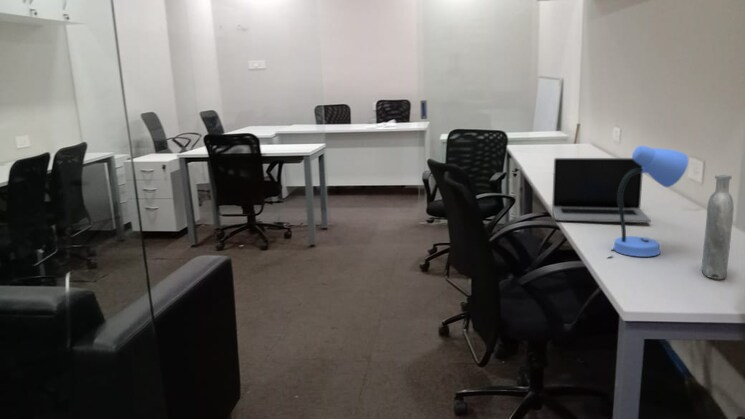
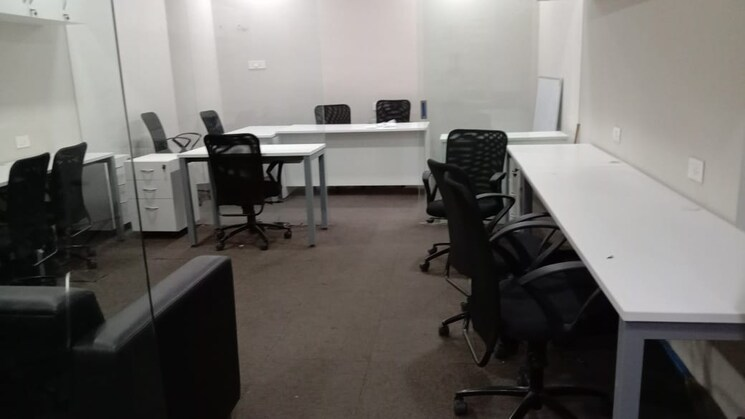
- laptop (600, 189)
- desk lamp (659, 183)
- bottle (718, 224)
